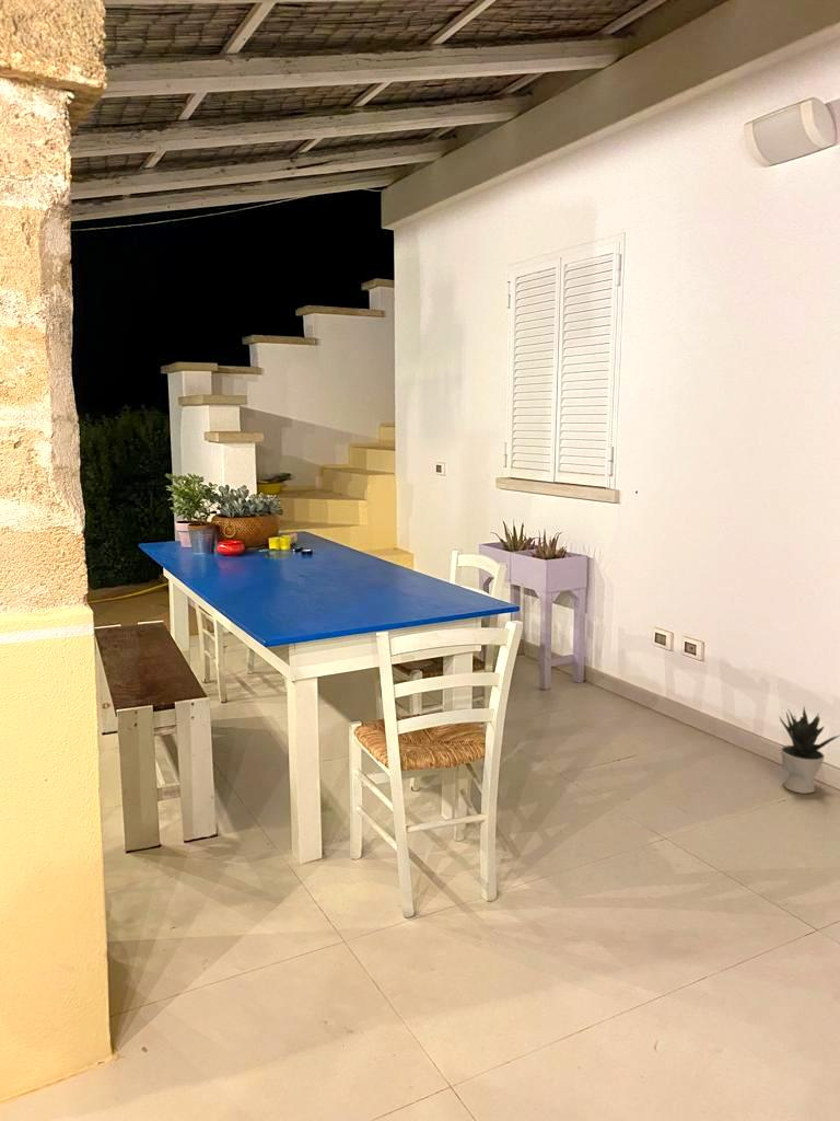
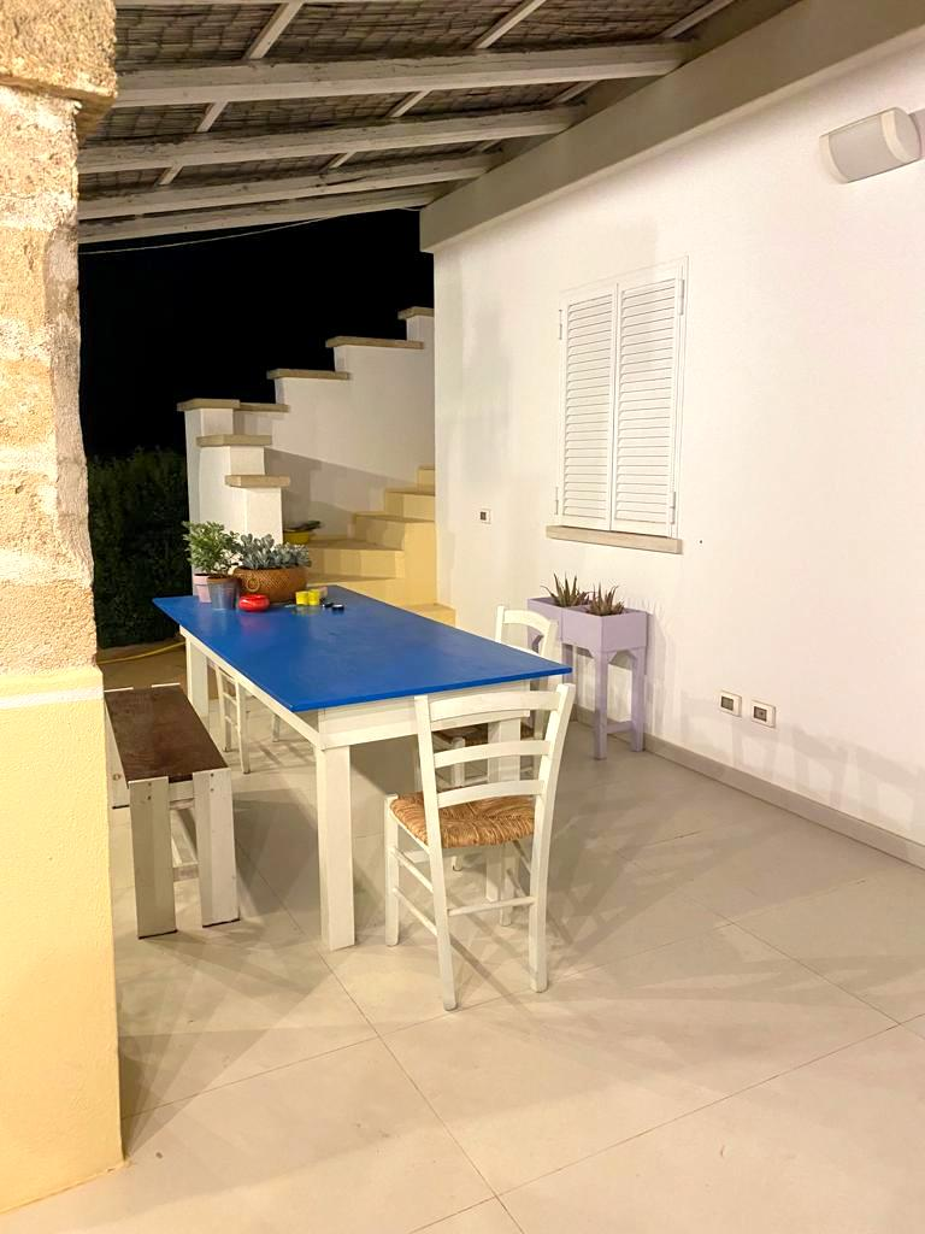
- potted plant (798, 747)
